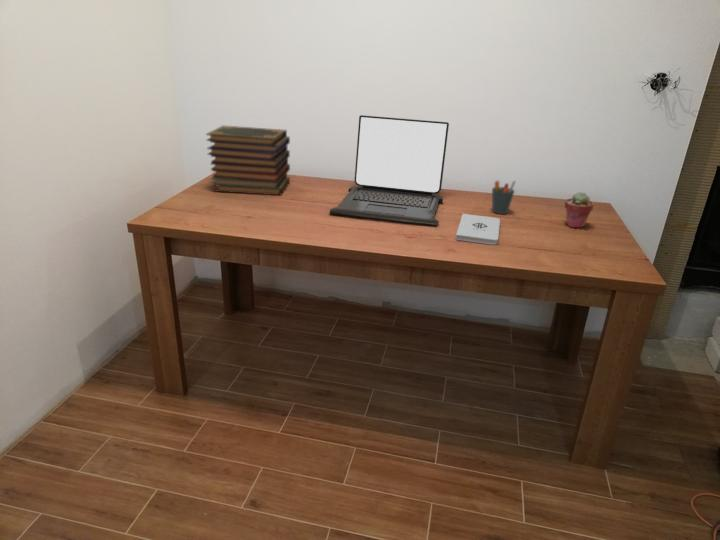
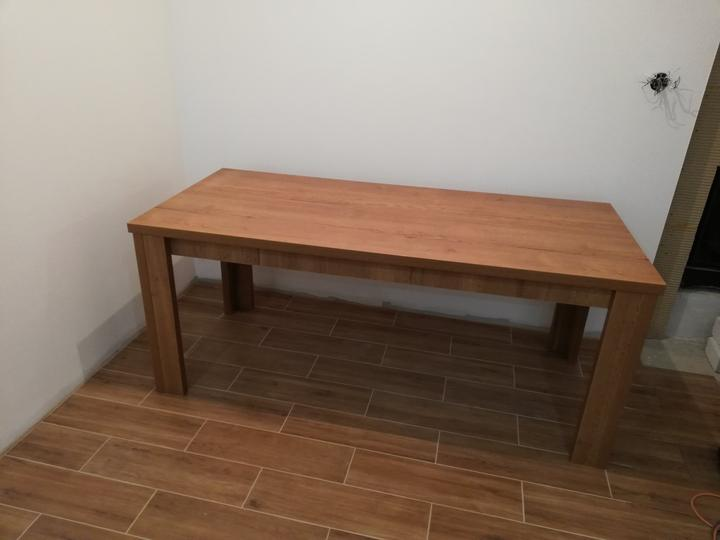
- notepad (478, 228)
- potted succulent (578, 208)
- pen holder (502, 195)
- book stack (250, 160)
- laptop (393, 167)
